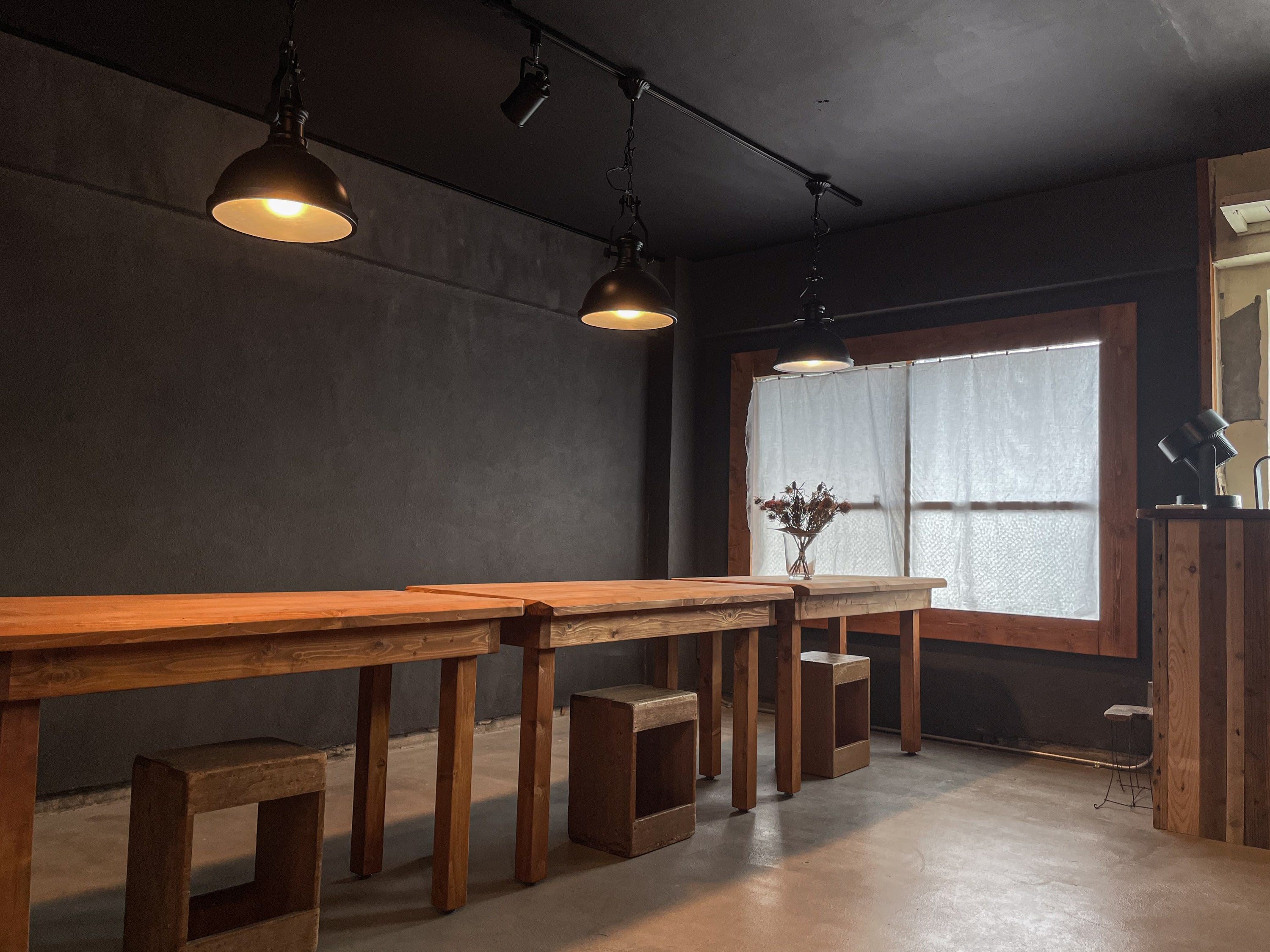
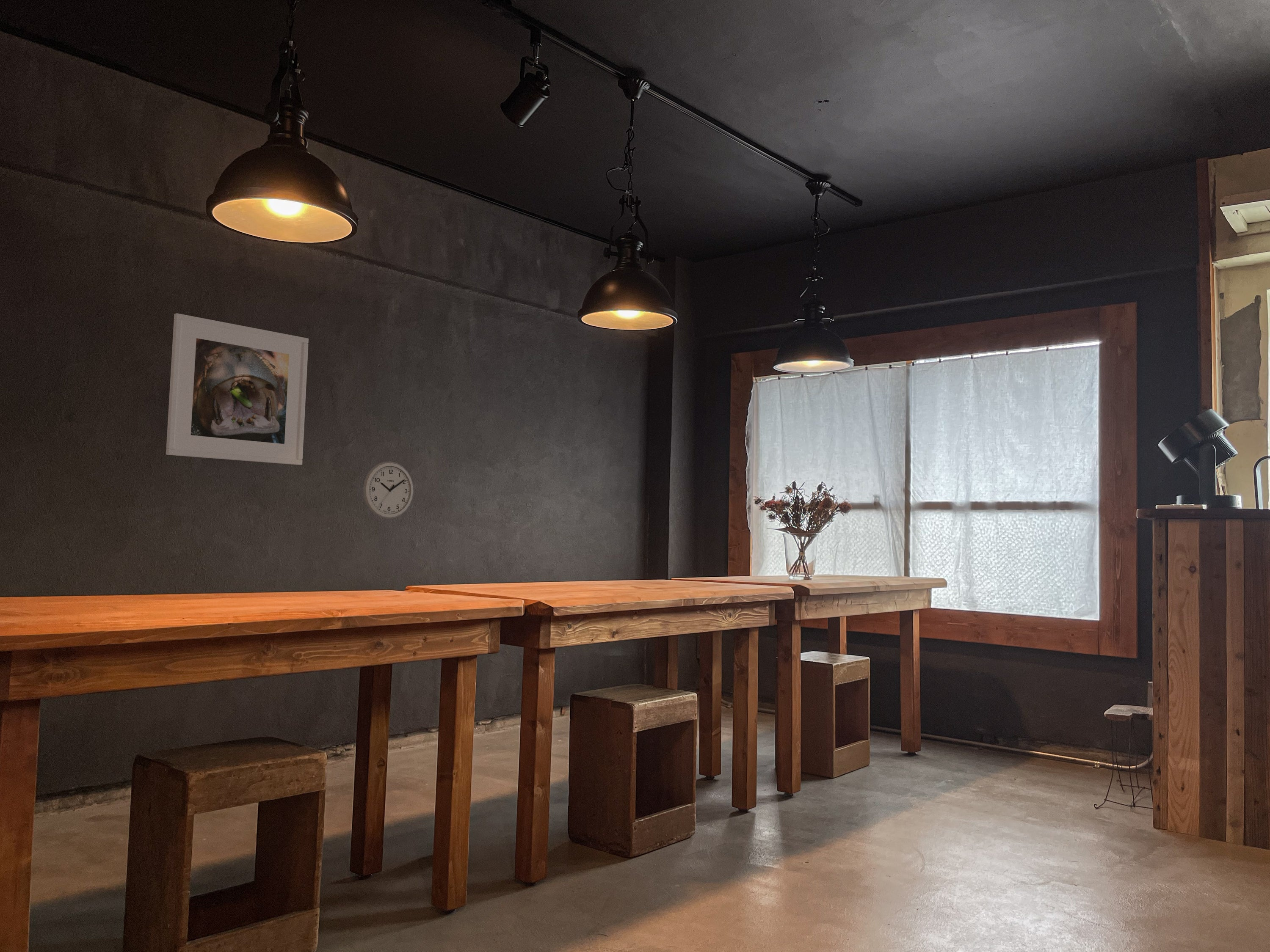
+ wall clock (389, 490)
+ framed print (241, 393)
